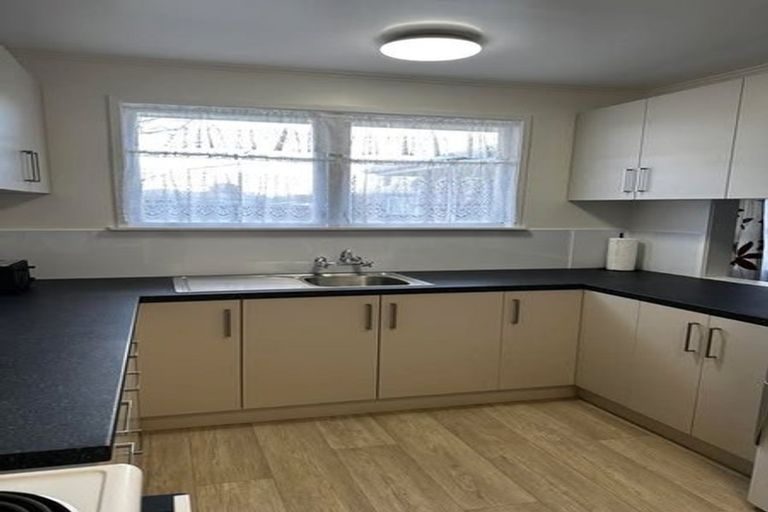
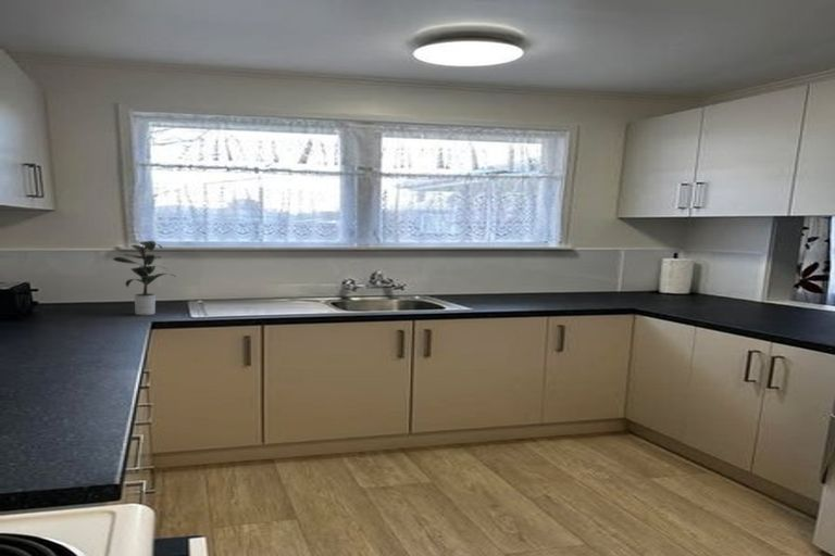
+ potted plant (146, 276)
